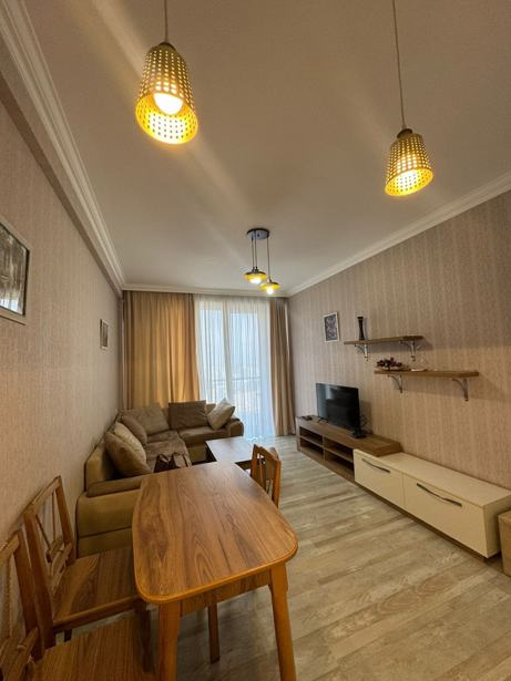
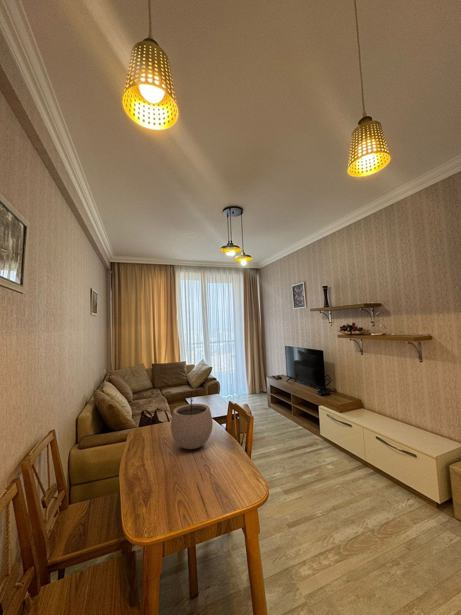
+ plant pot (191, 419)
